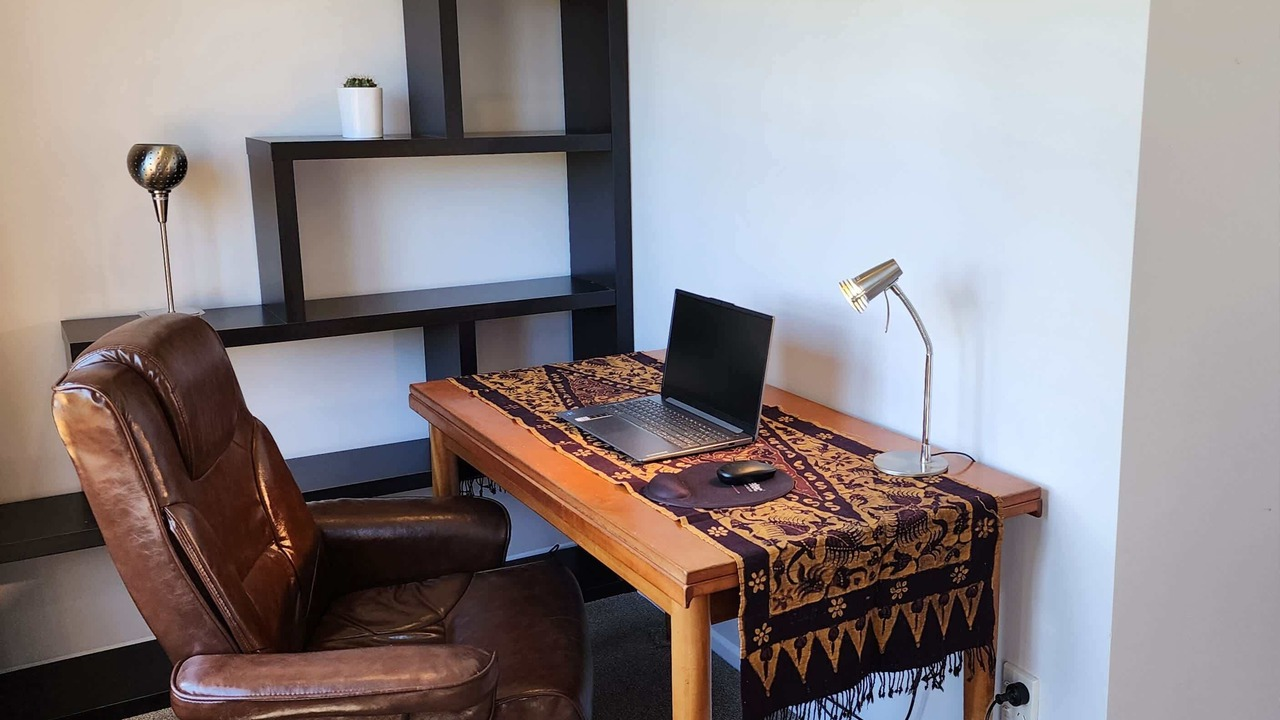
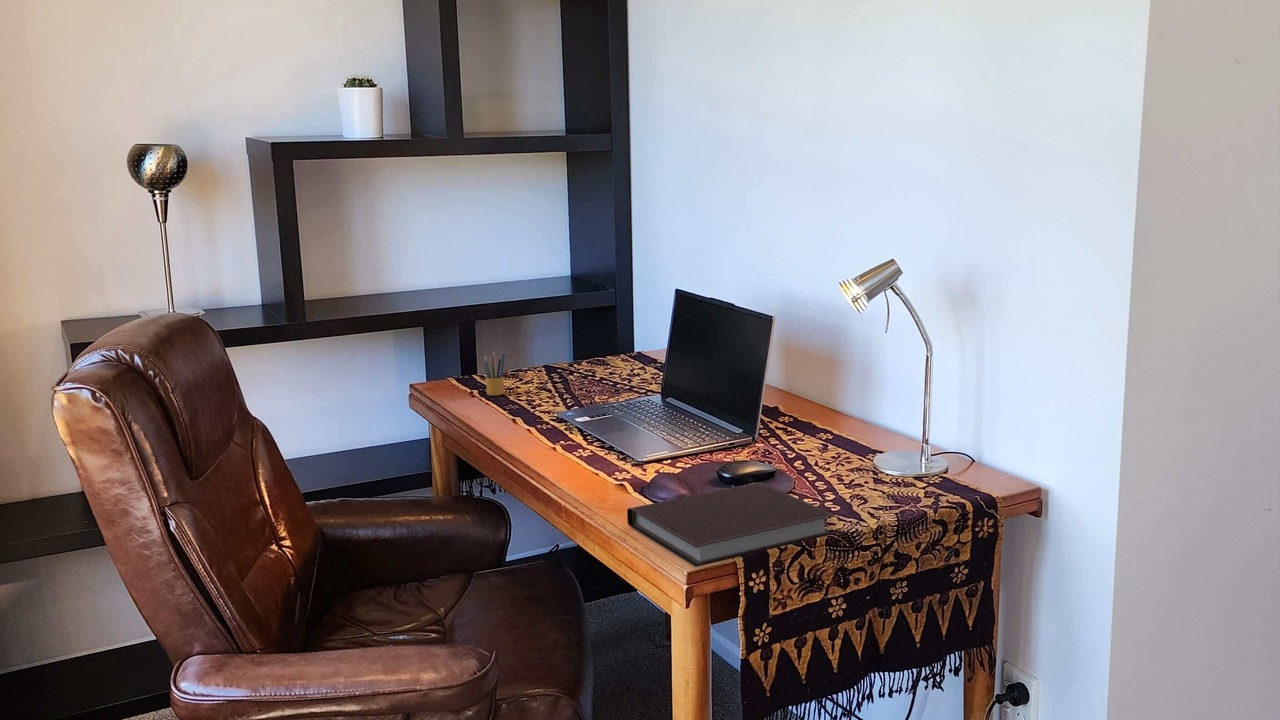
+ pencil box (495, 372)
+ notebook (729, 520)
